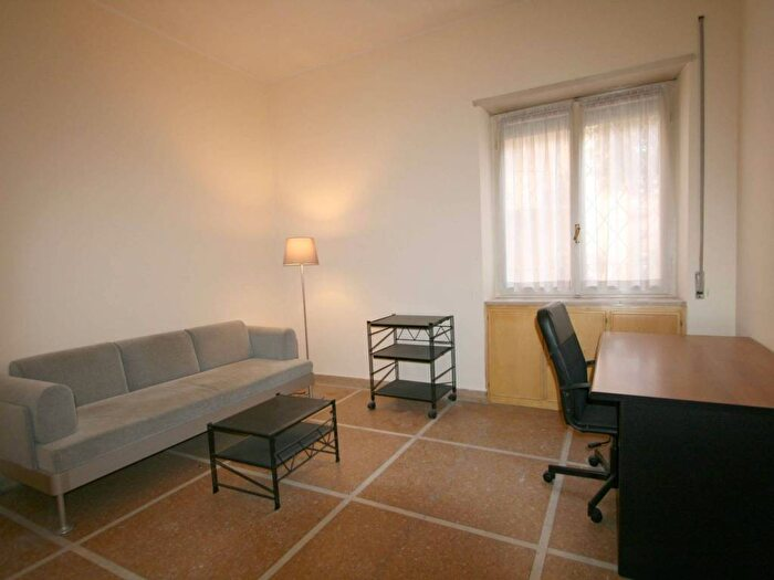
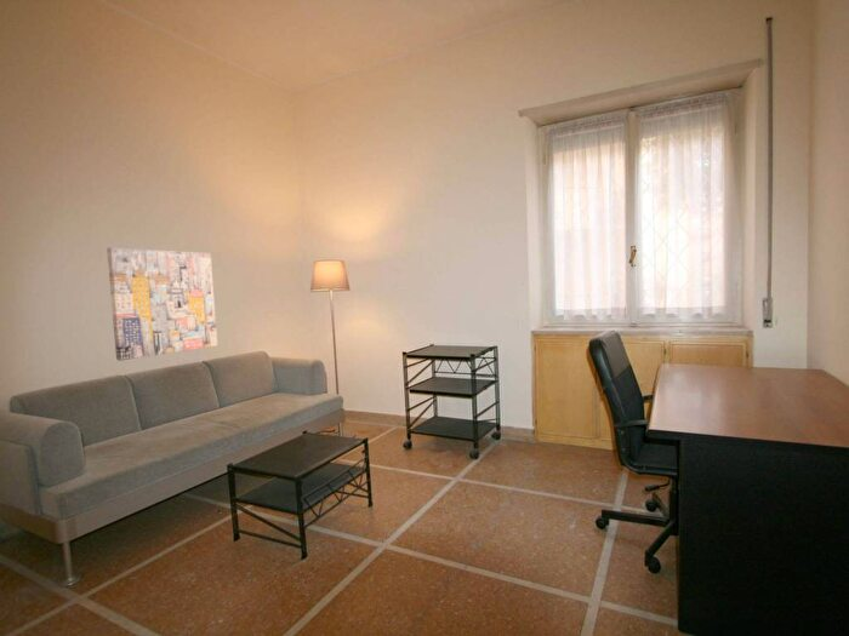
+ wall art (167, 302)
